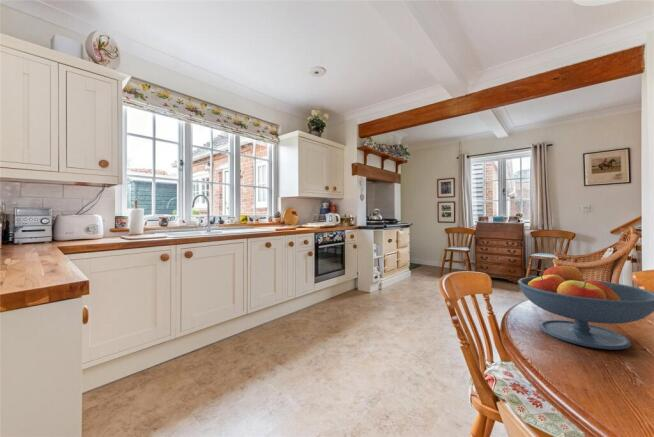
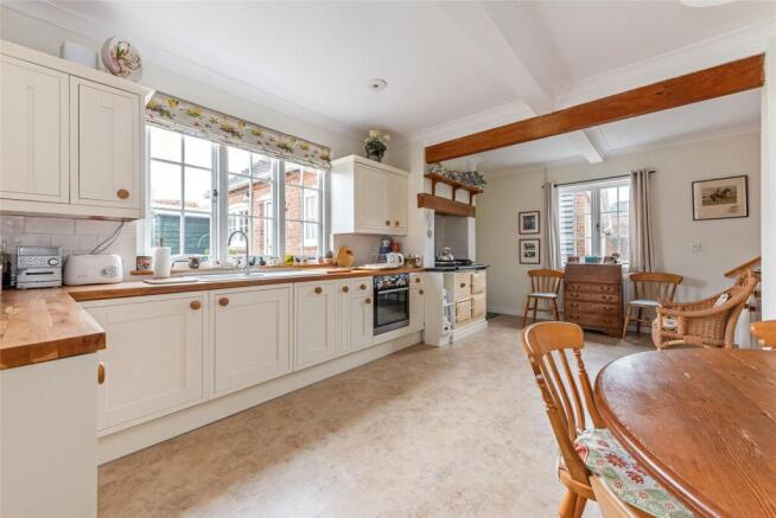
- fruit bowl (580, 302)
